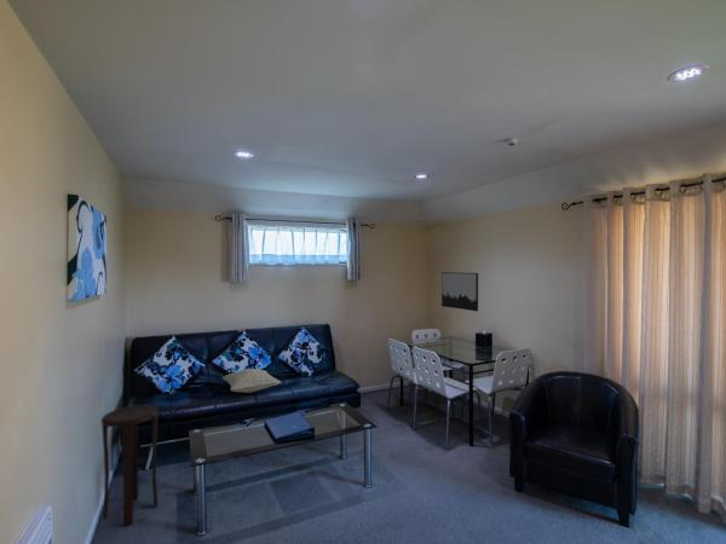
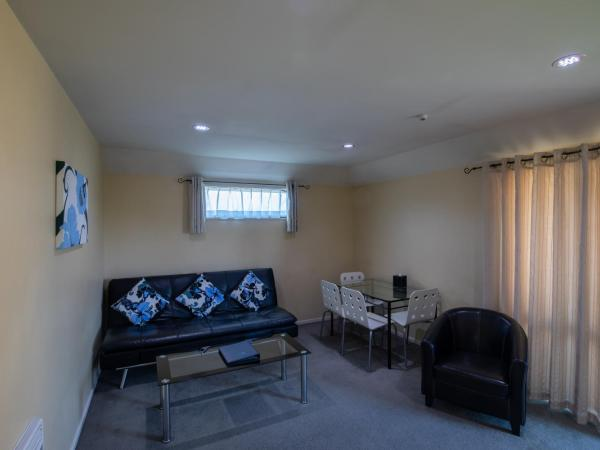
- wall art (459, 290)
- stool (131, 462)
- cushion (250, 380)
